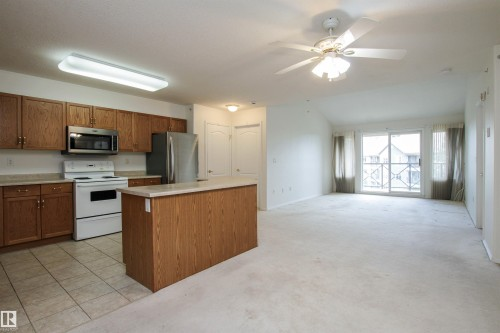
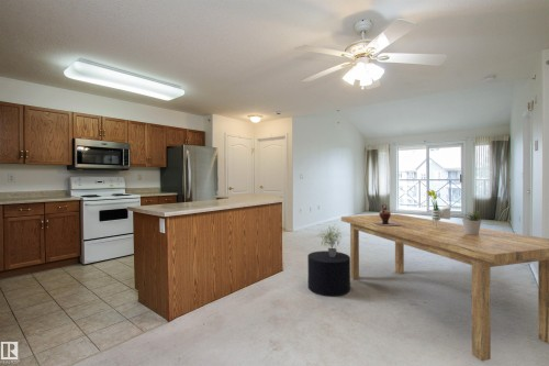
+ potted plant (472, 221)
+ ceramic jug (386, 213)
+ potted plant (329, 239)
+ stool (328, 271)
+ bouquet (438, 208)
+ dining table (429, 252)
